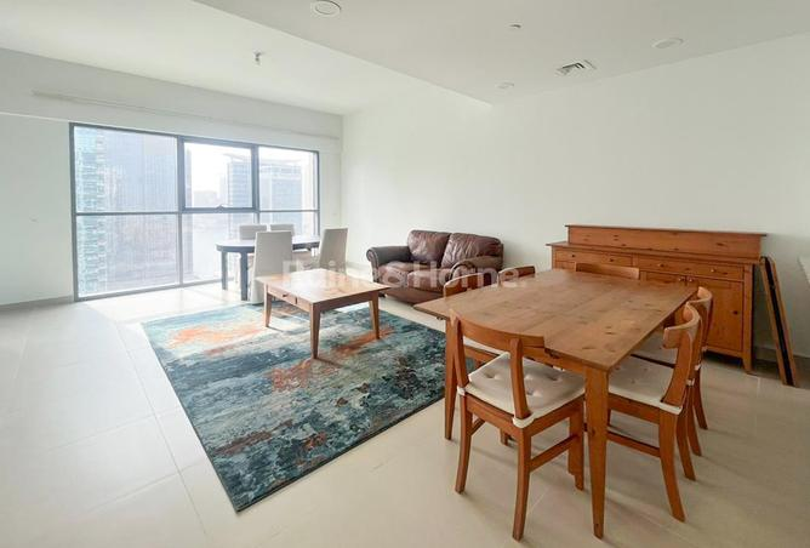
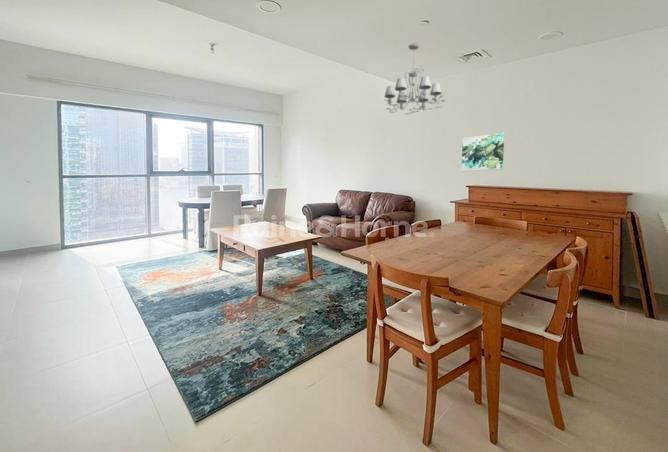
+ chandelier (414, 76)
+ wall art (482, 153)
